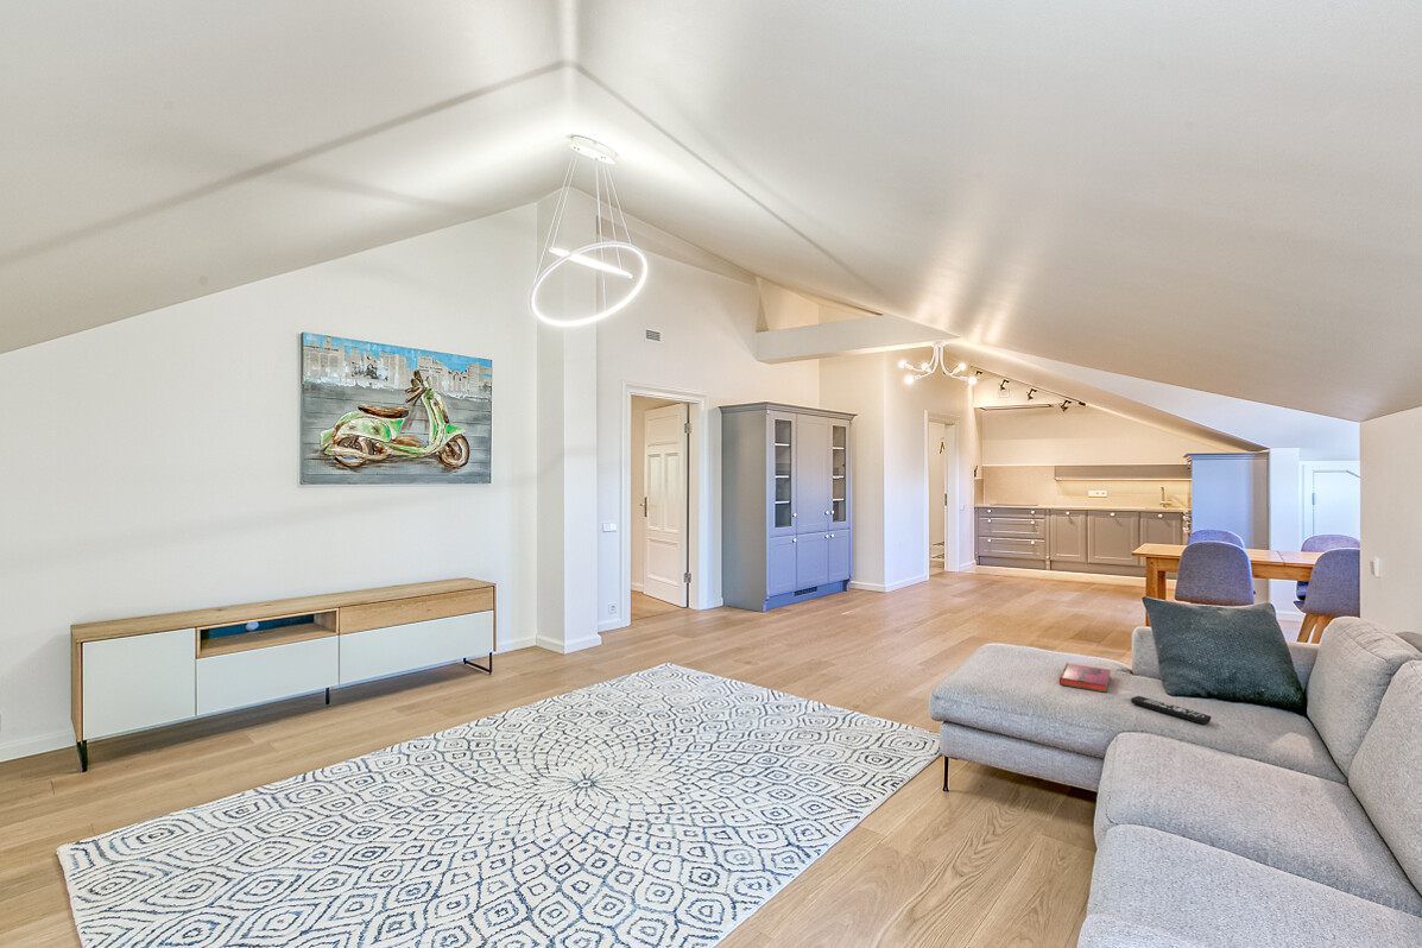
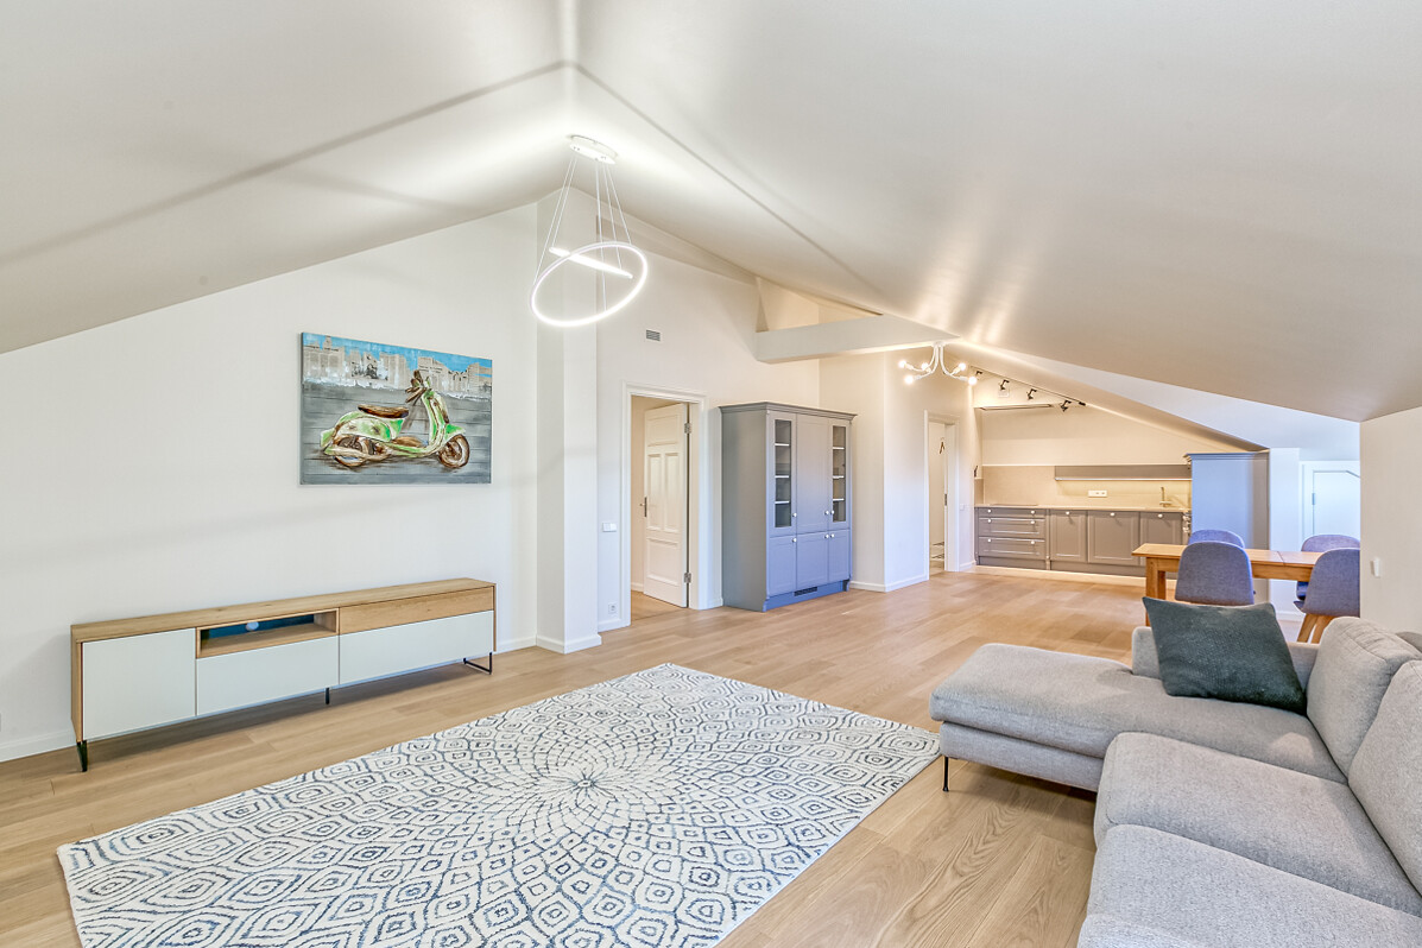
- remote control (1169, 709)
- hardback book (1085, 676)
